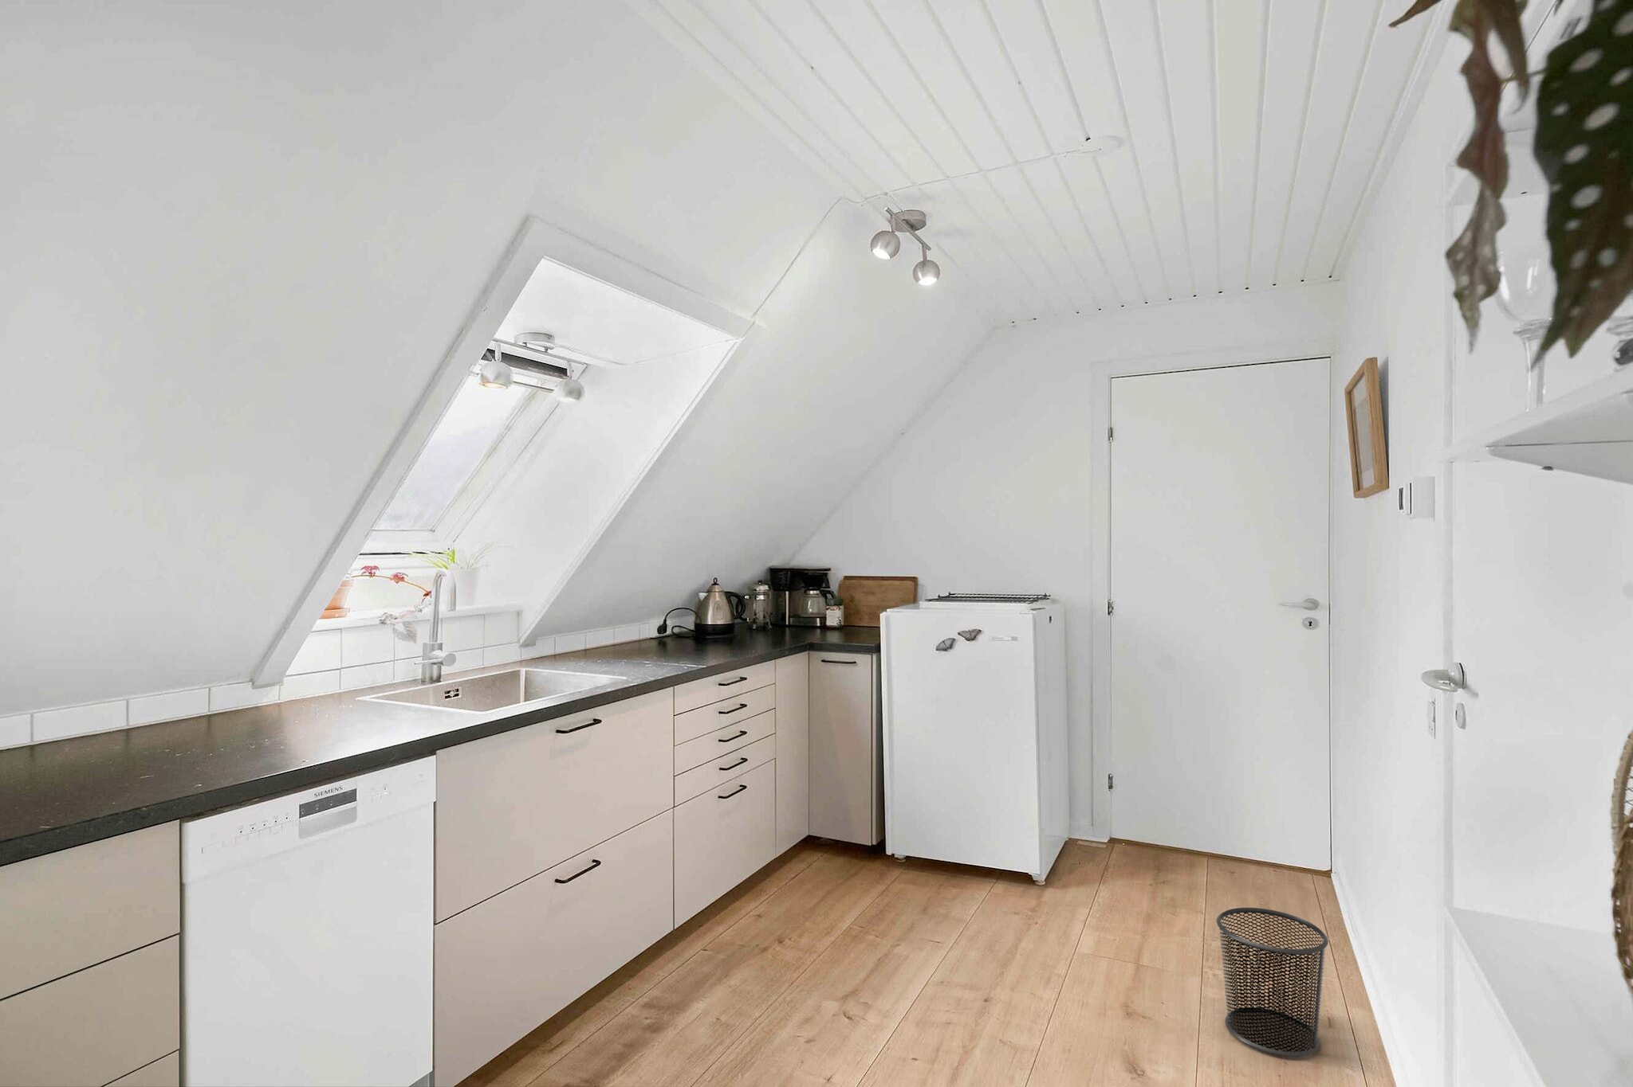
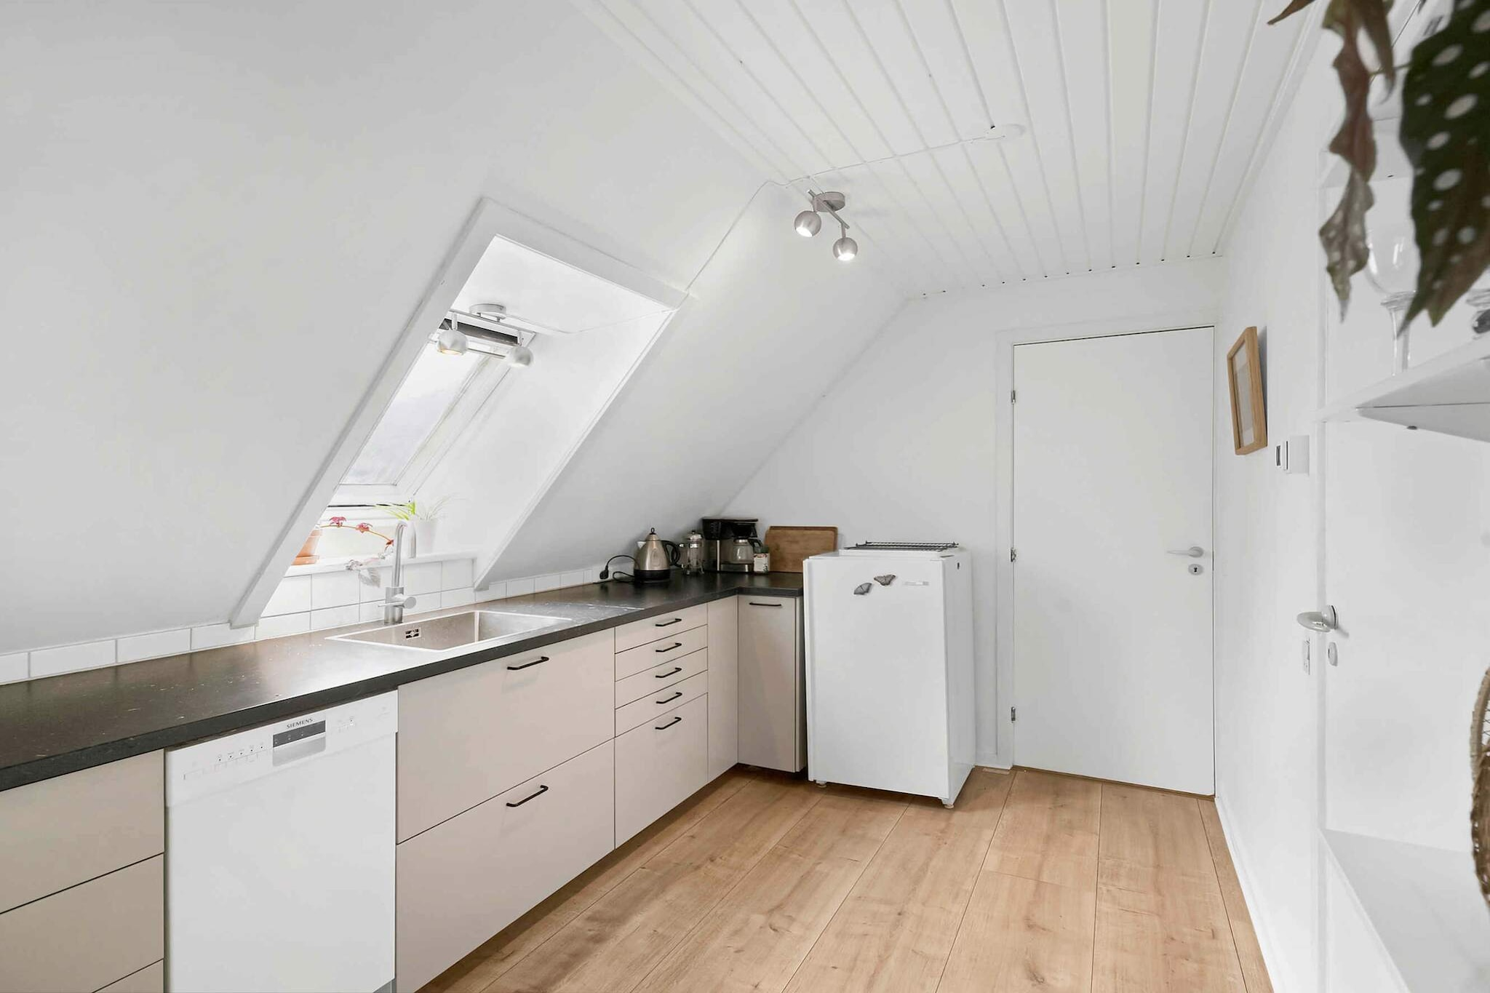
- waste bin (1271, 980)
